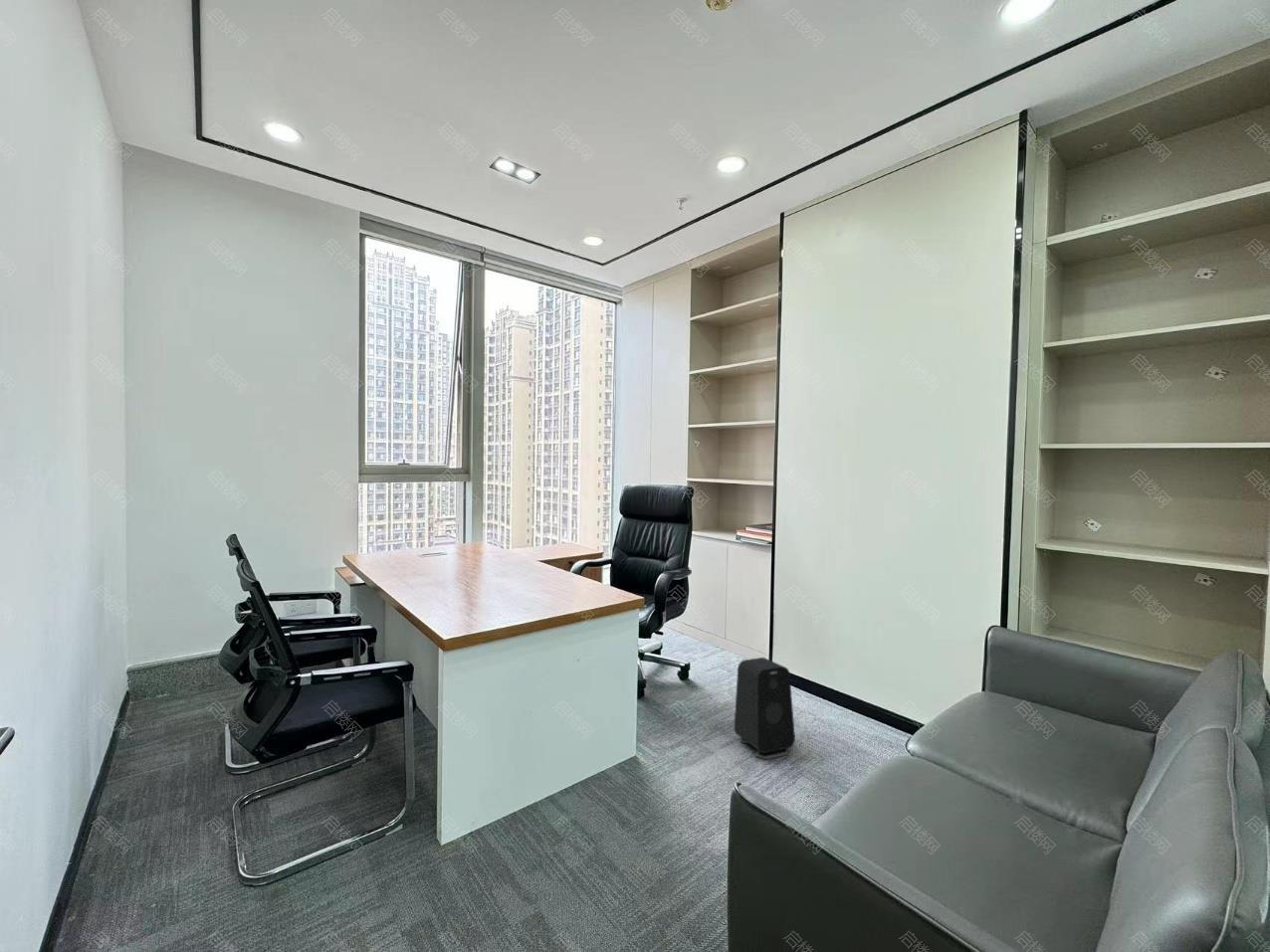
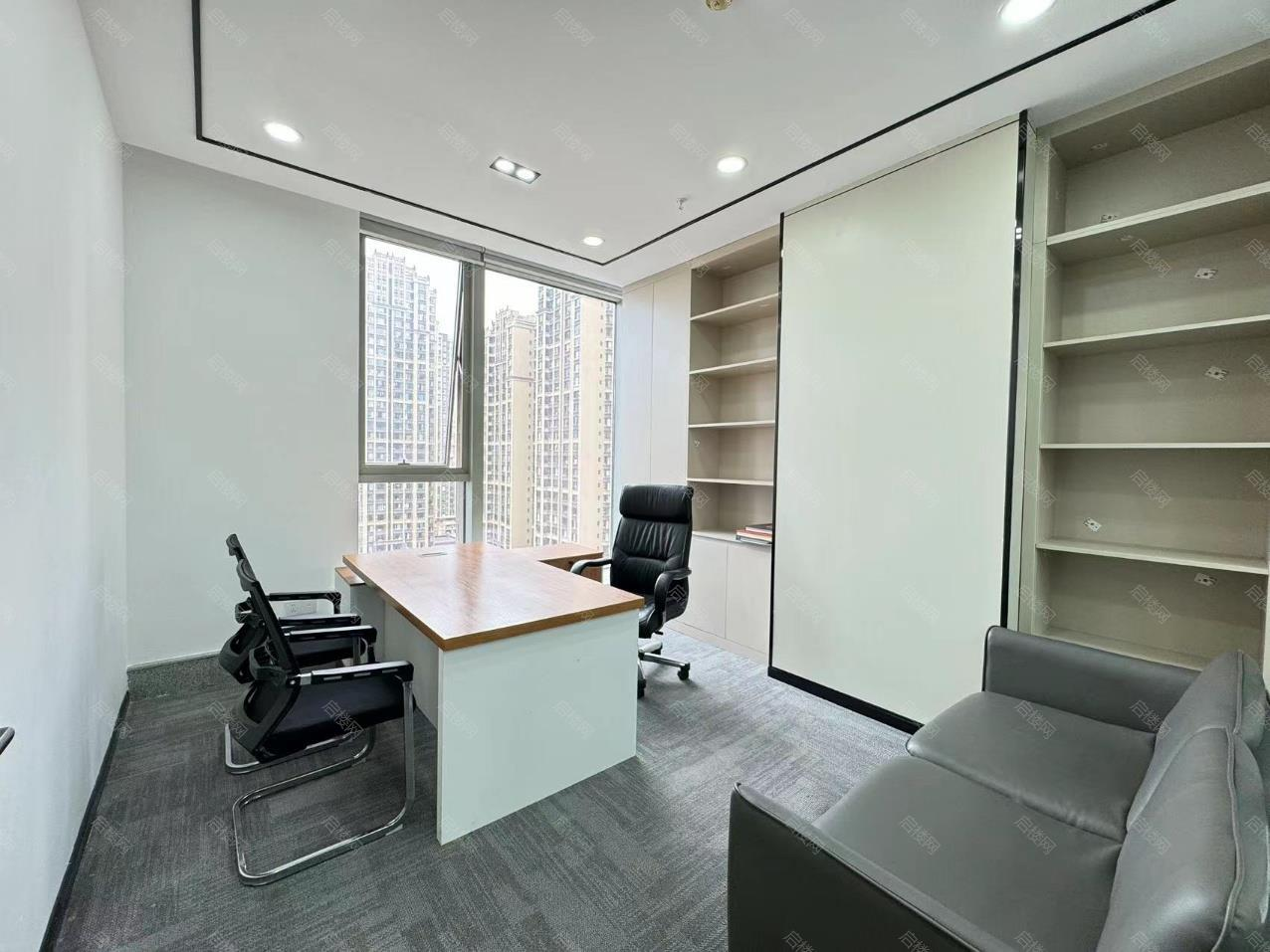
- speaker (764, 704)
